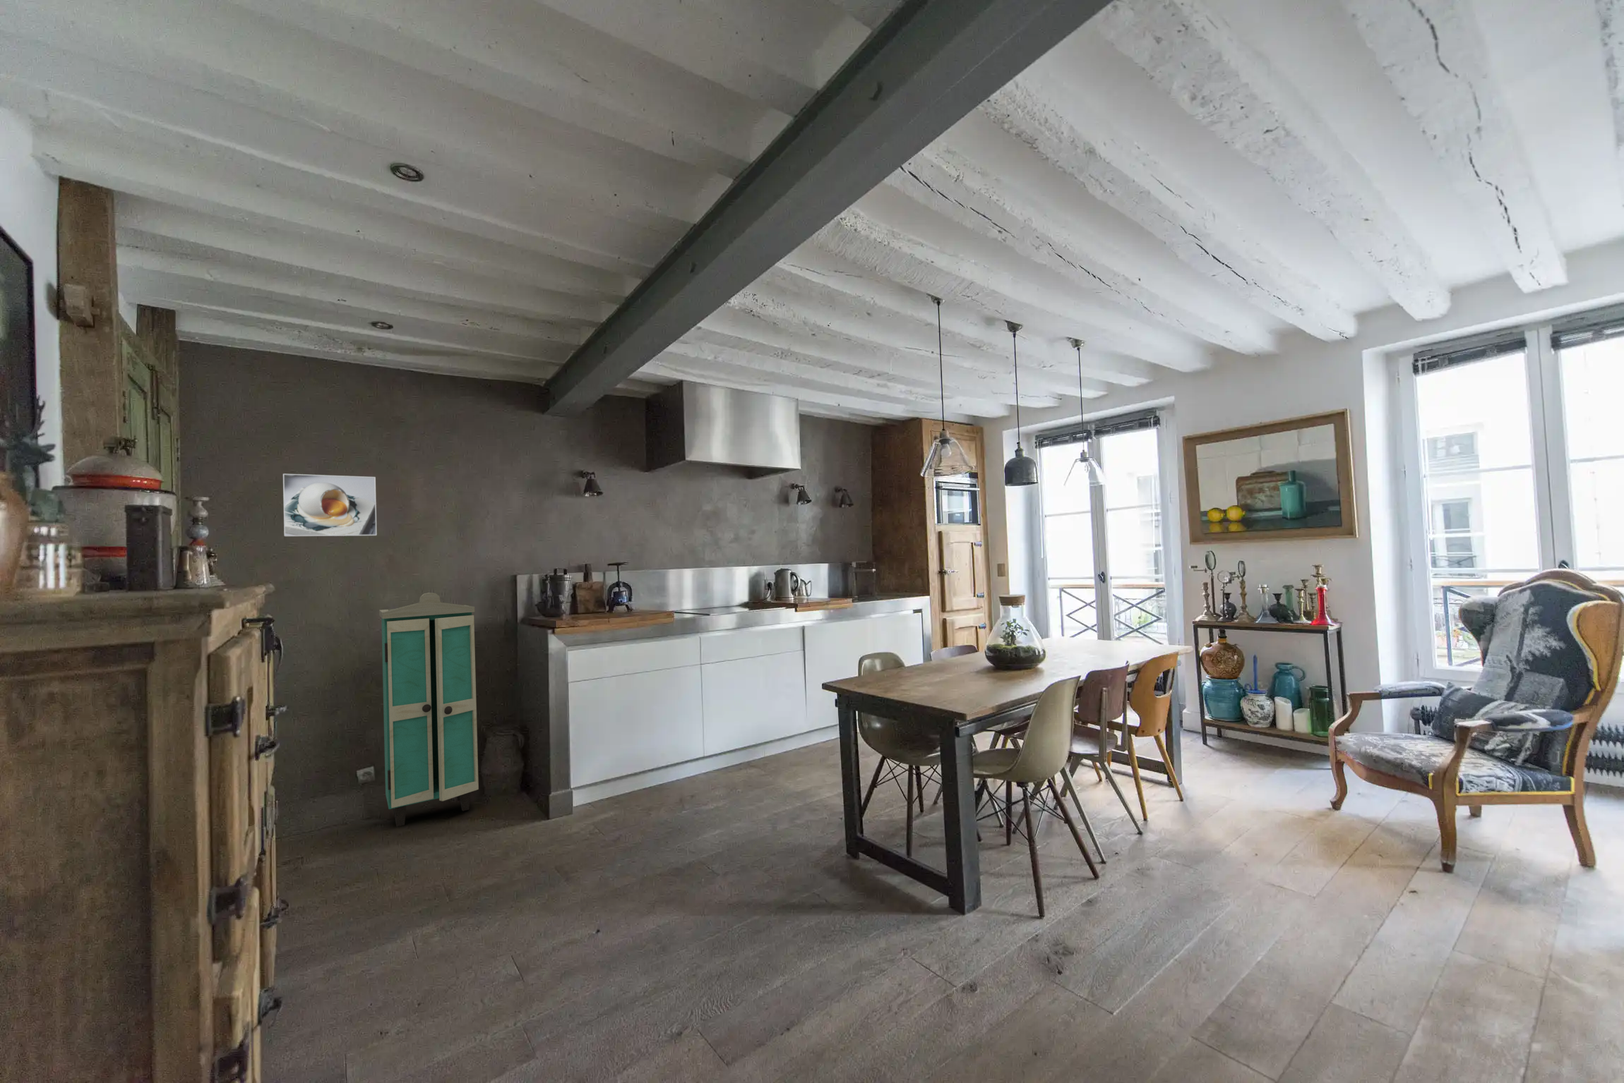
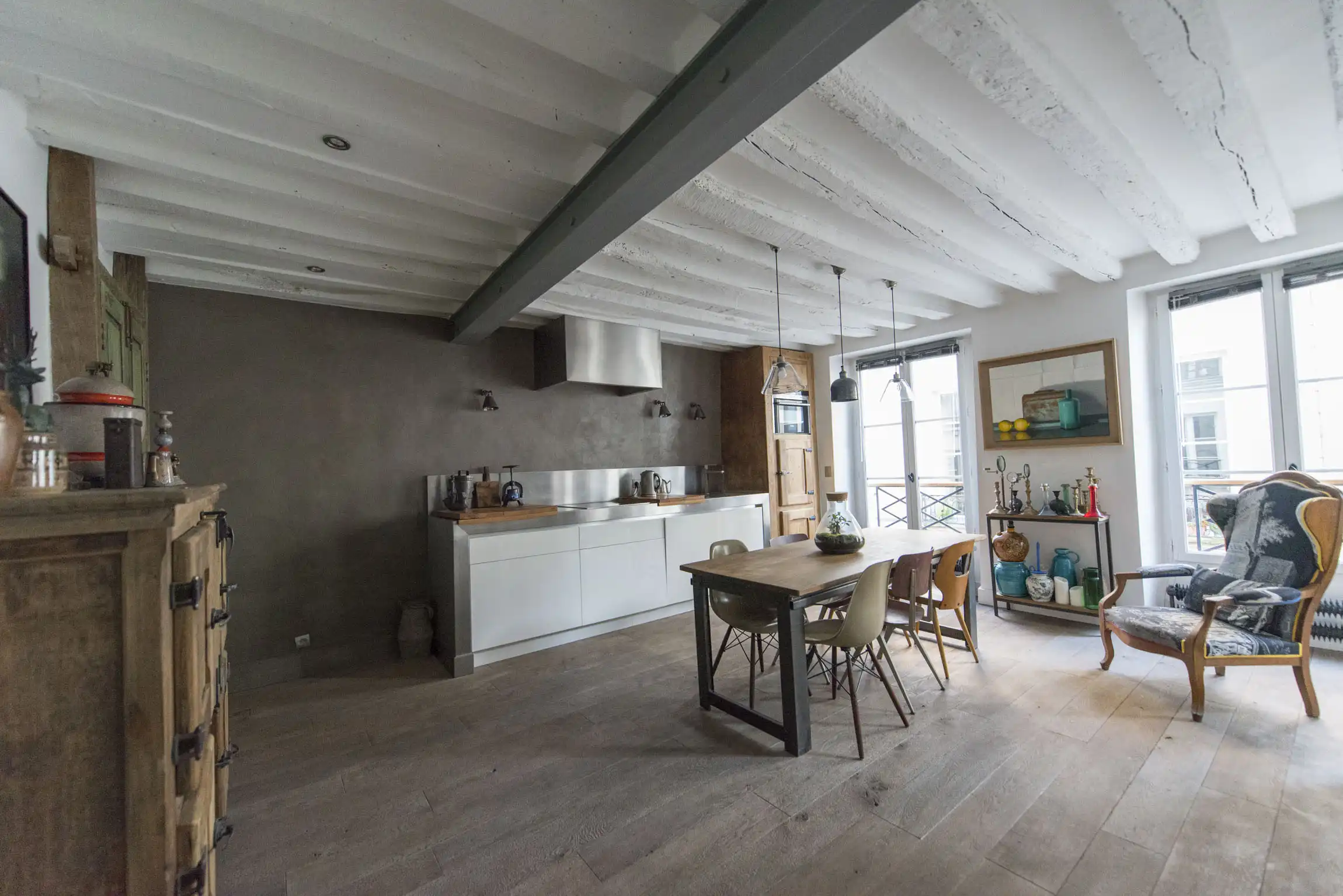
- cabinet (430, 702)
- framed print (331, 505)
